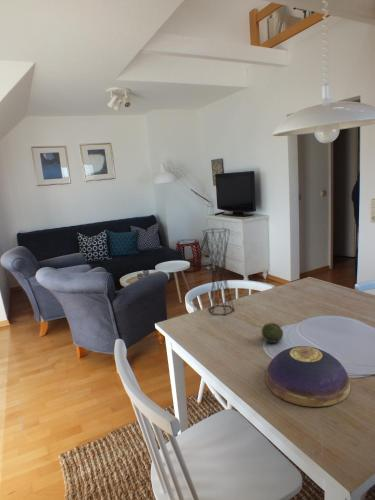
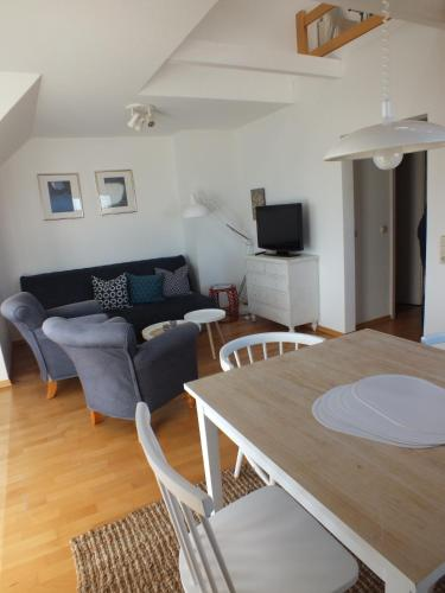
- fruit (272, 331)
- vase (219, 270)
- decorative bowl (306, 366)
